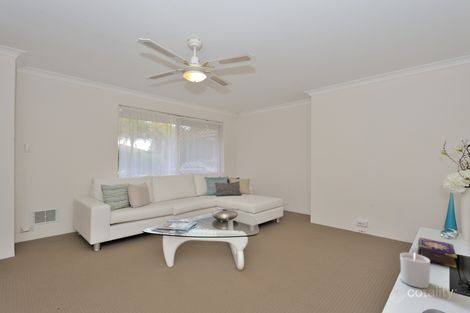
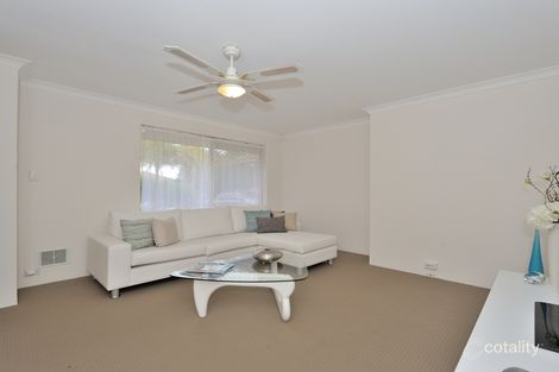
- candle (414, 267)
- book (435, 250)
